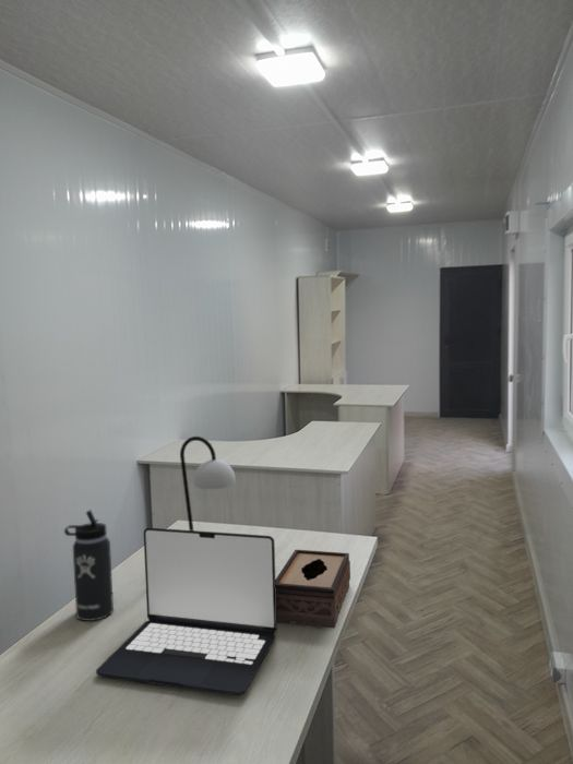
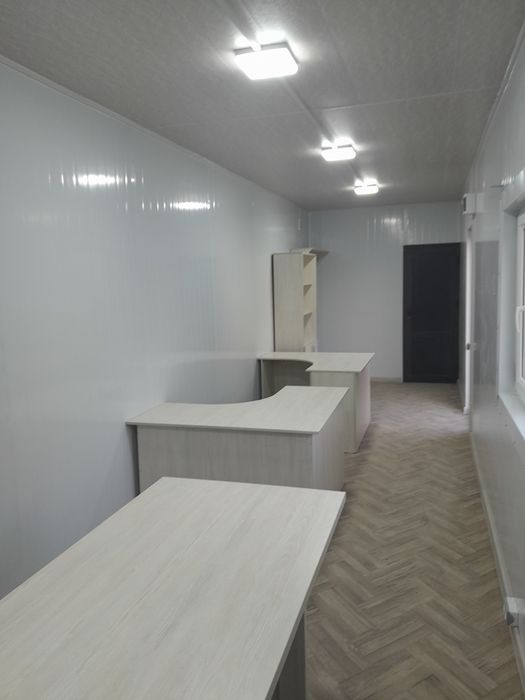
- laptop (188, 602)
- table lamp (202, 488)
- tissue box (313, 585)
- thermos bottle (88, 561)
